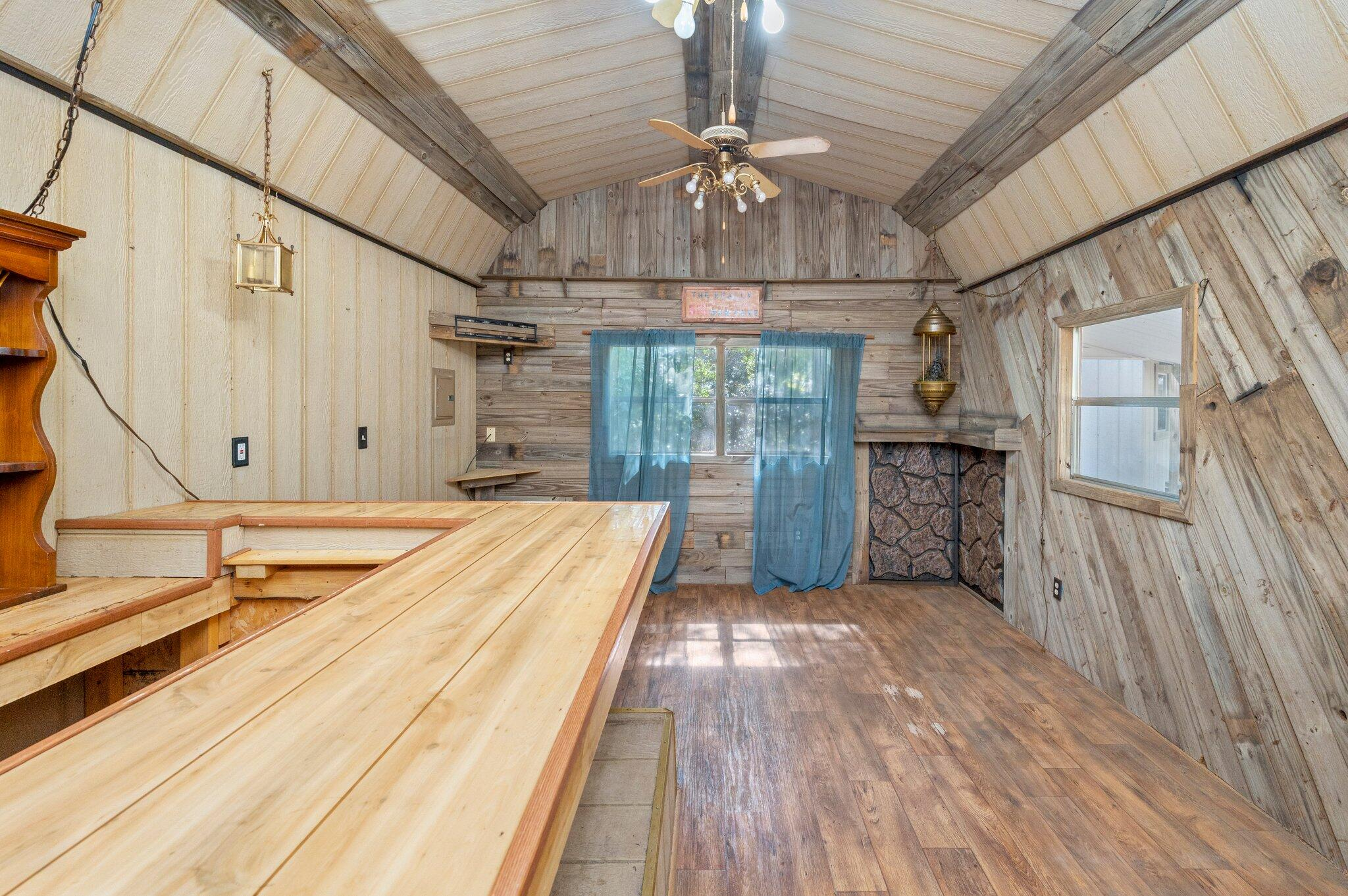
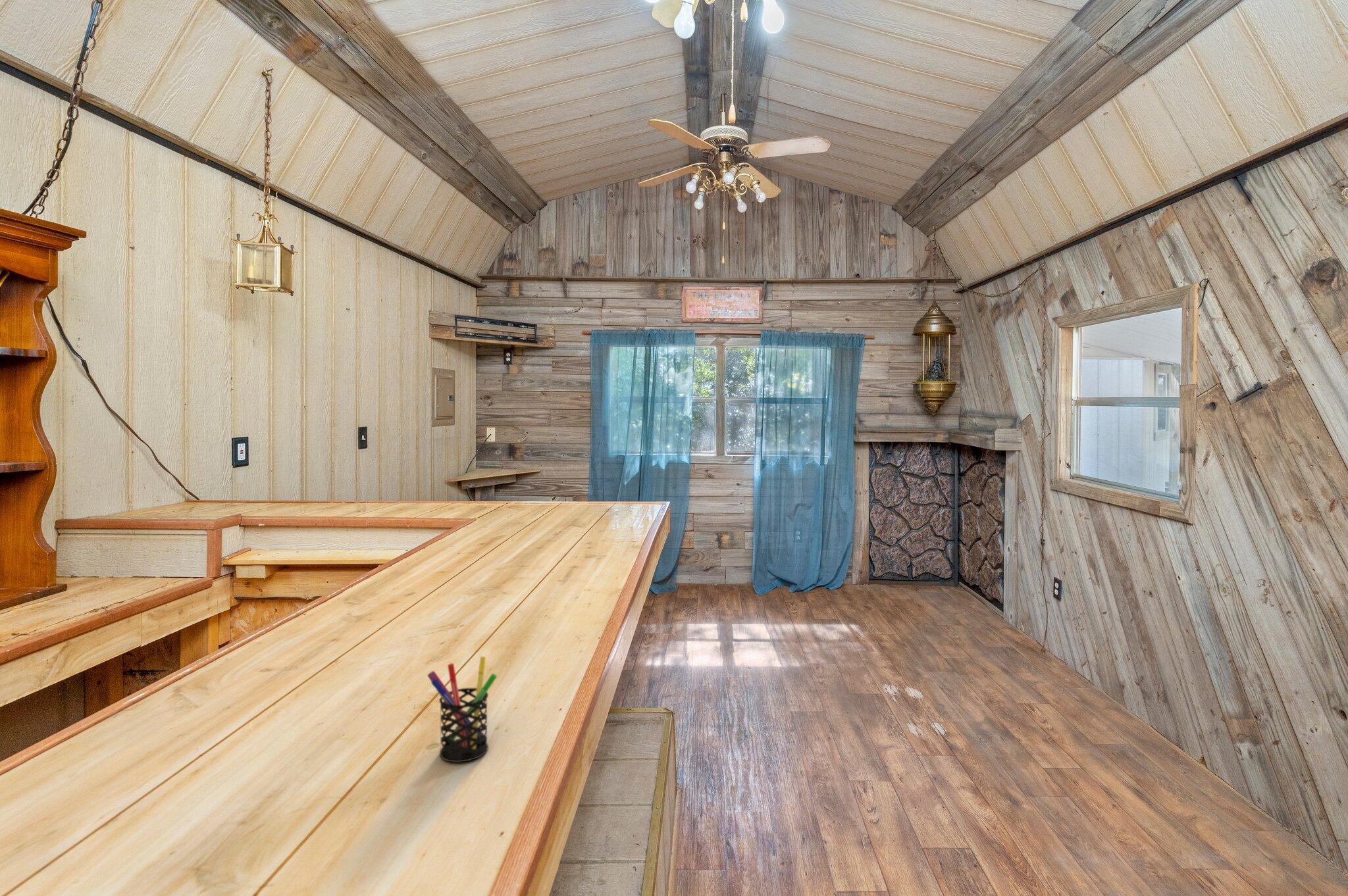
+ pen holder (467, 705)
